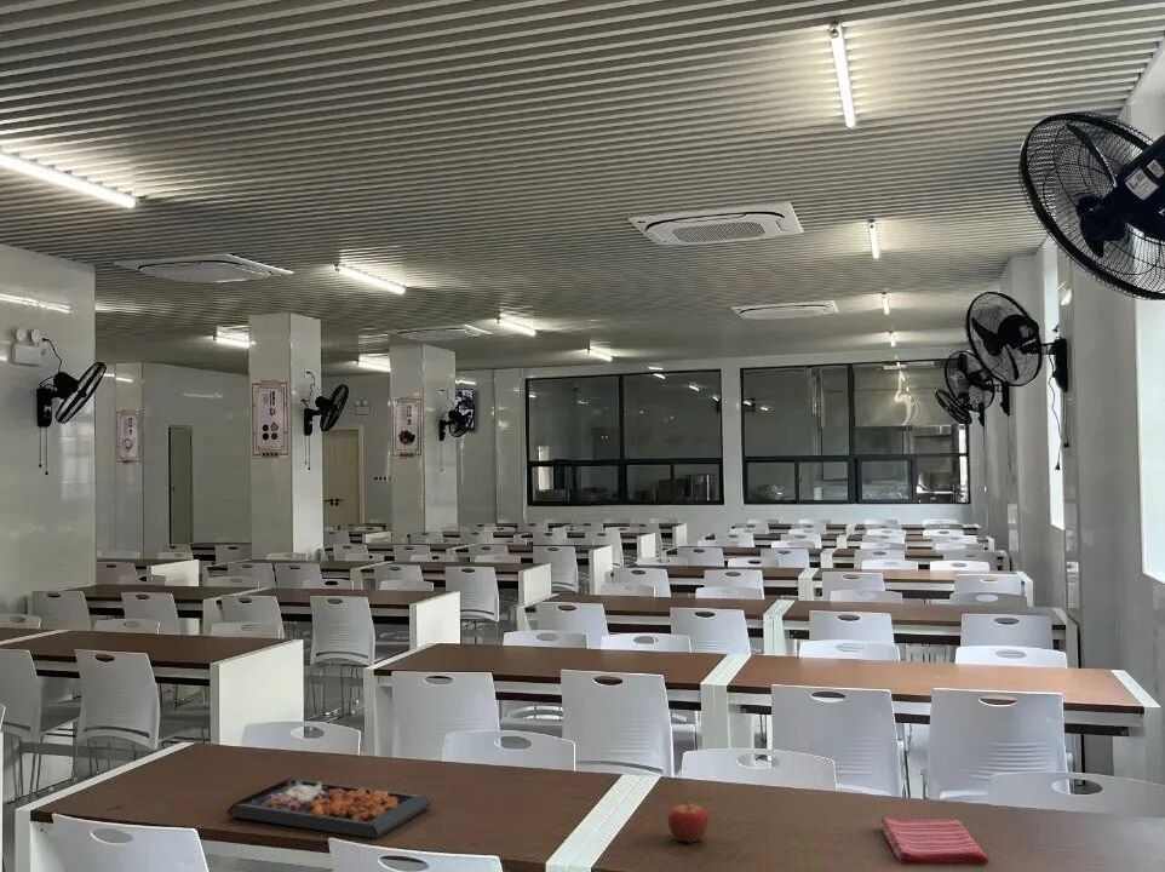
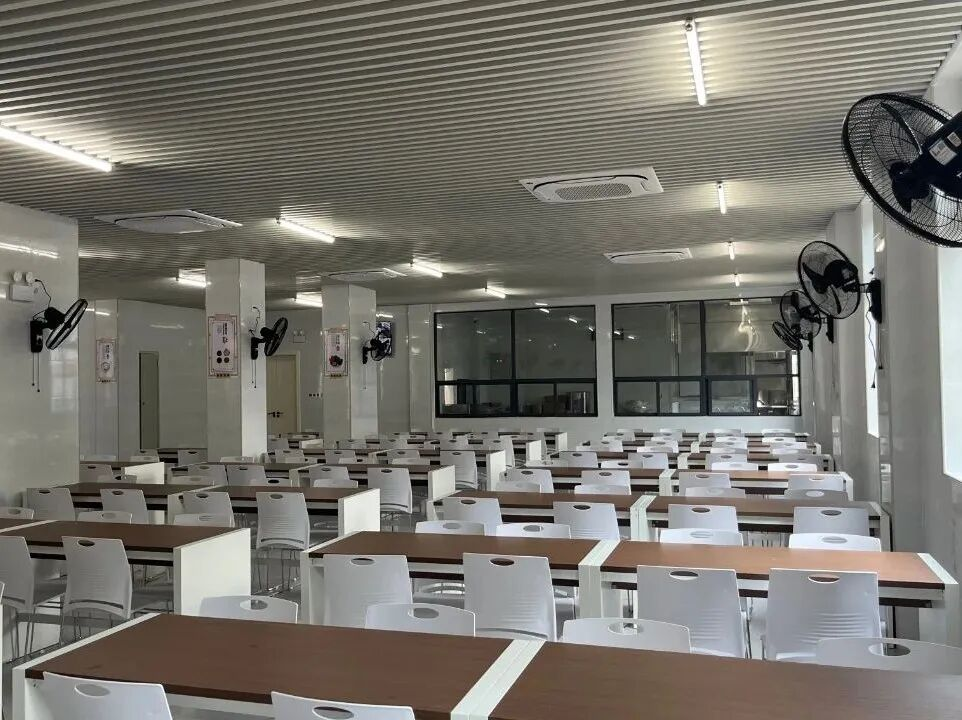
- dish towel (931, 839)
- fruit (688, 820)
- food tray (329, 801)
